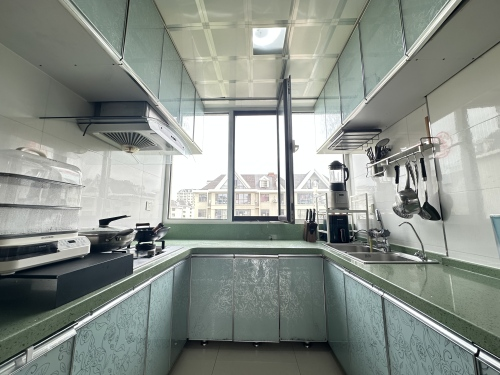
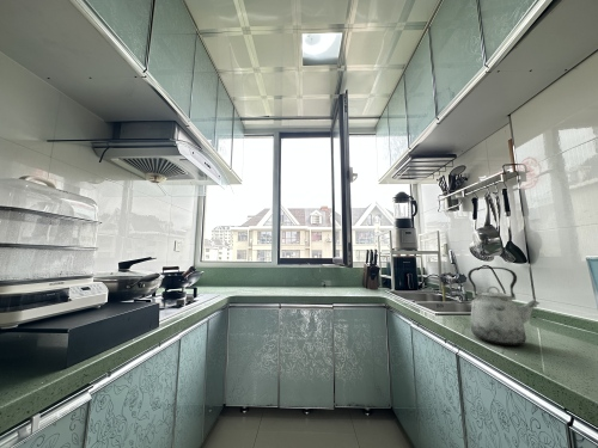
+ kettle (504, 303)
